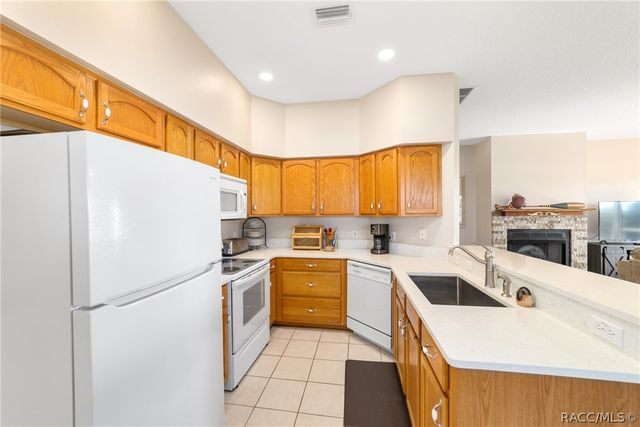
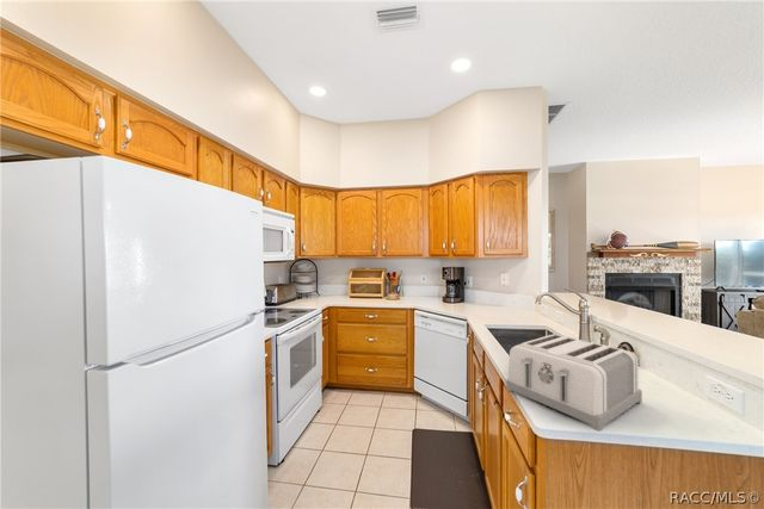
+ toaster (568, 371)
